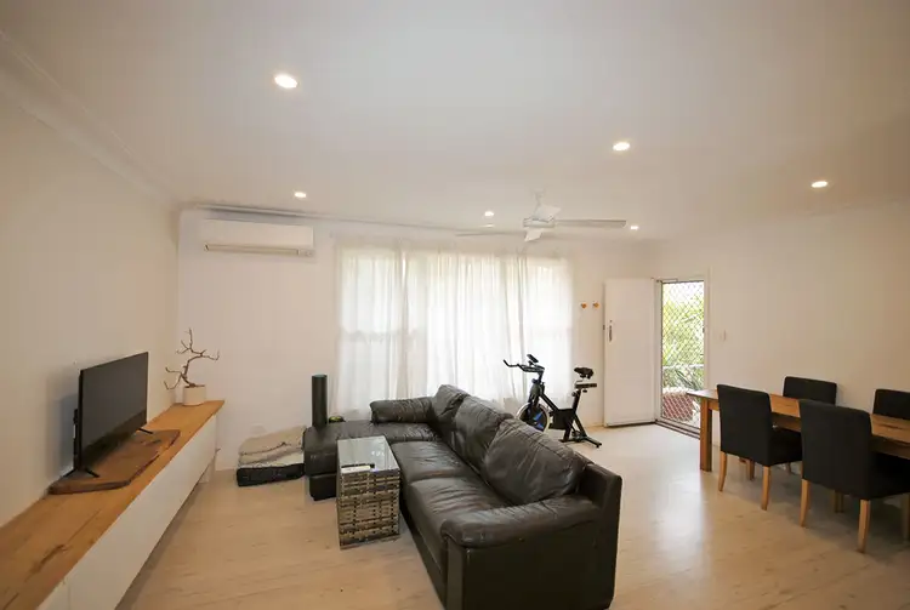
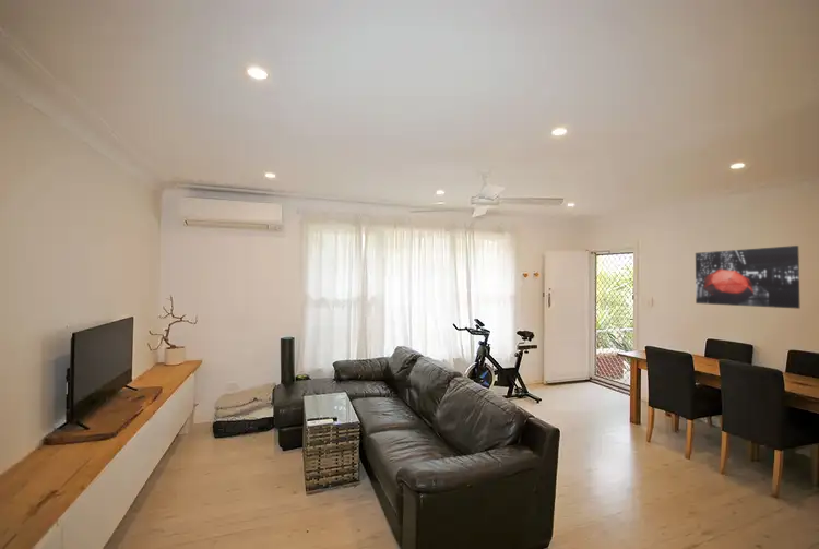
+ wall art (741, 277)
